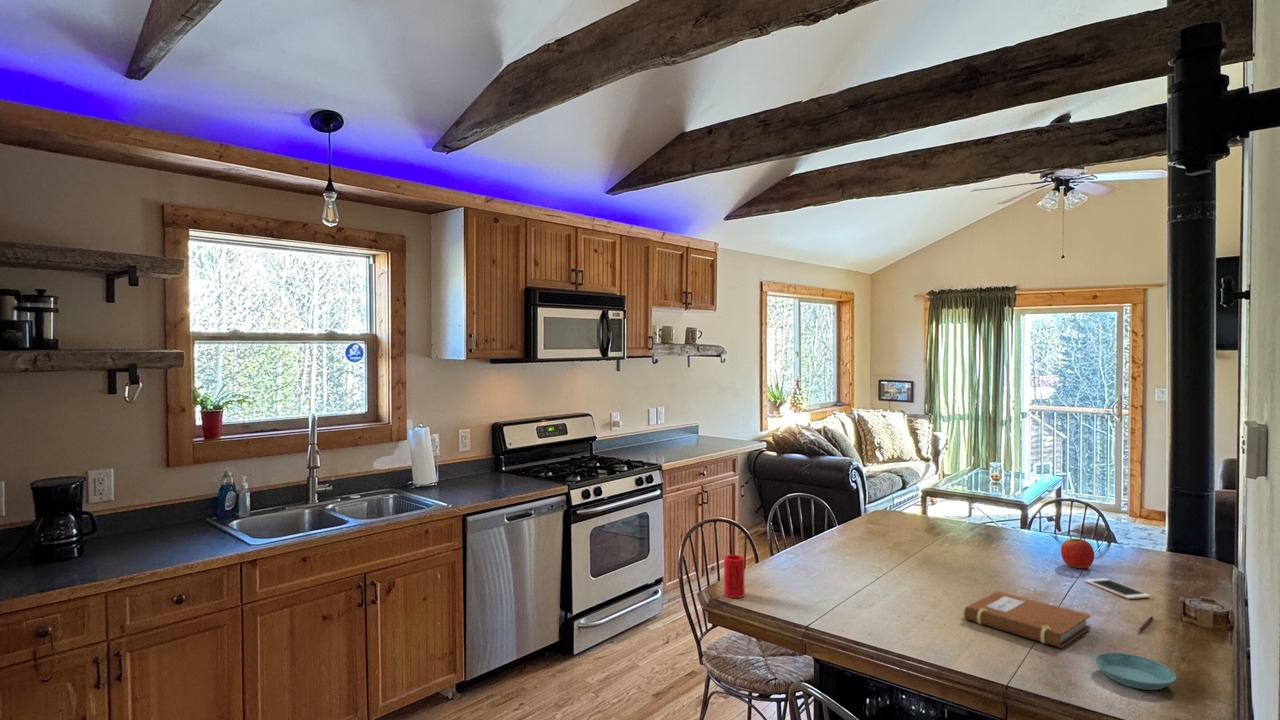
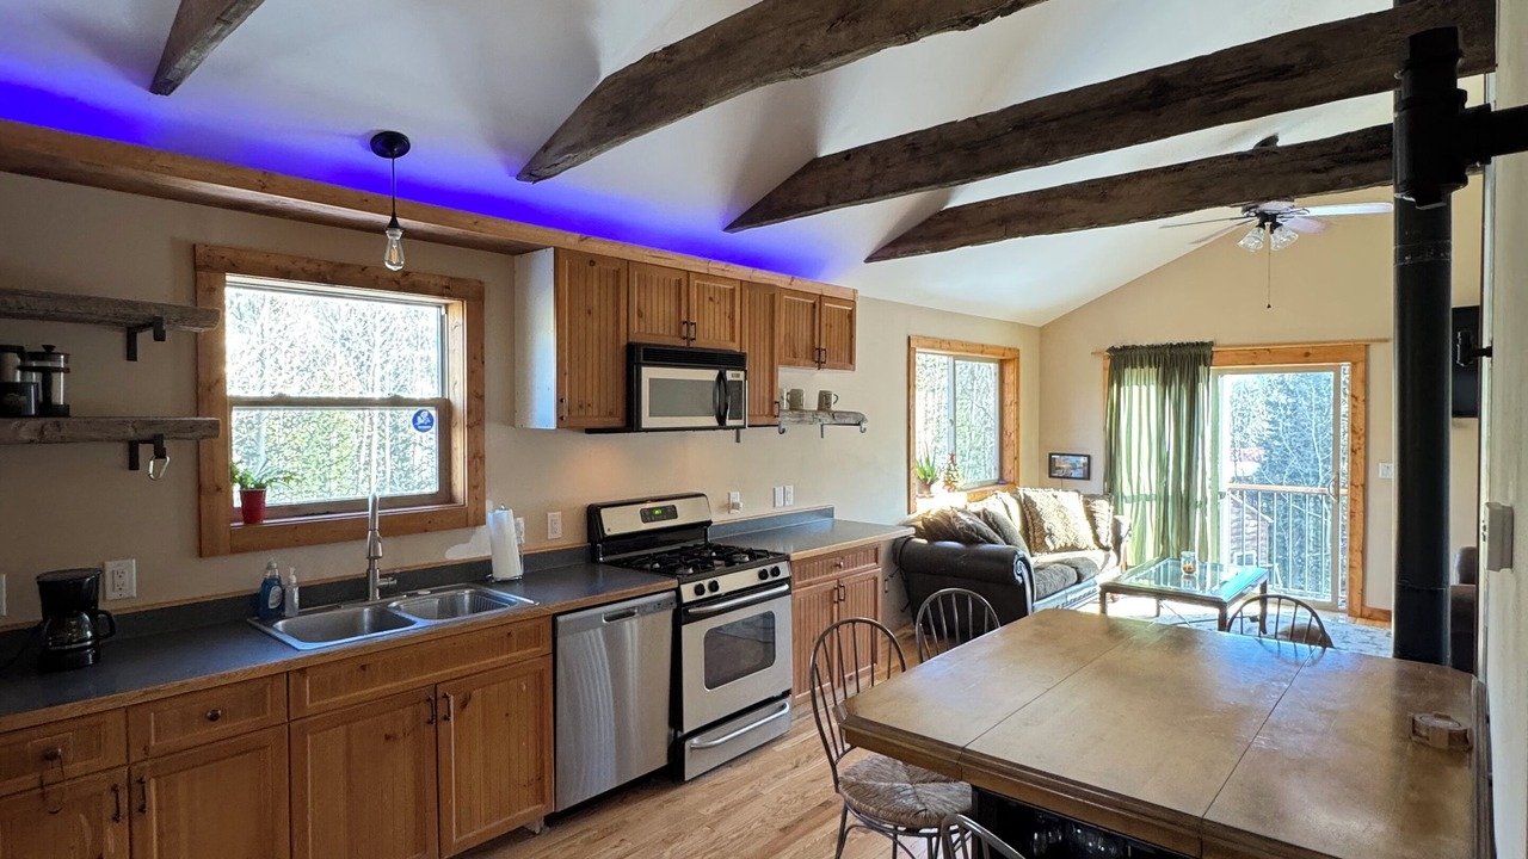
- cup (734, 575)
- saucer (1134, 672)
- notebook (1023, 617)
- cell phone (1116, 588)
- apple (1077, 551)
- pen (1146, 623)
